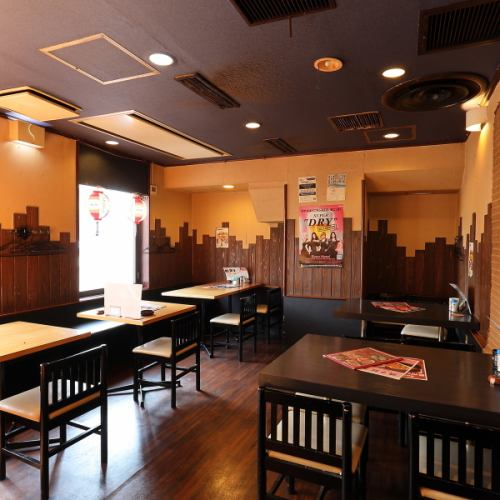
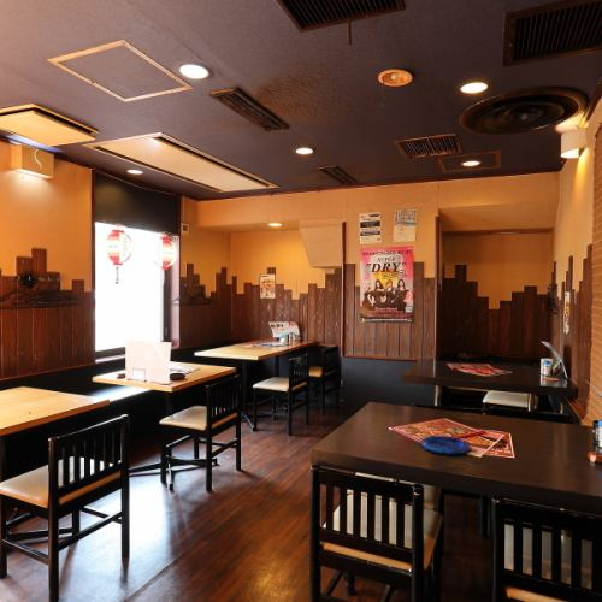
+ ashtray (444, 444)
